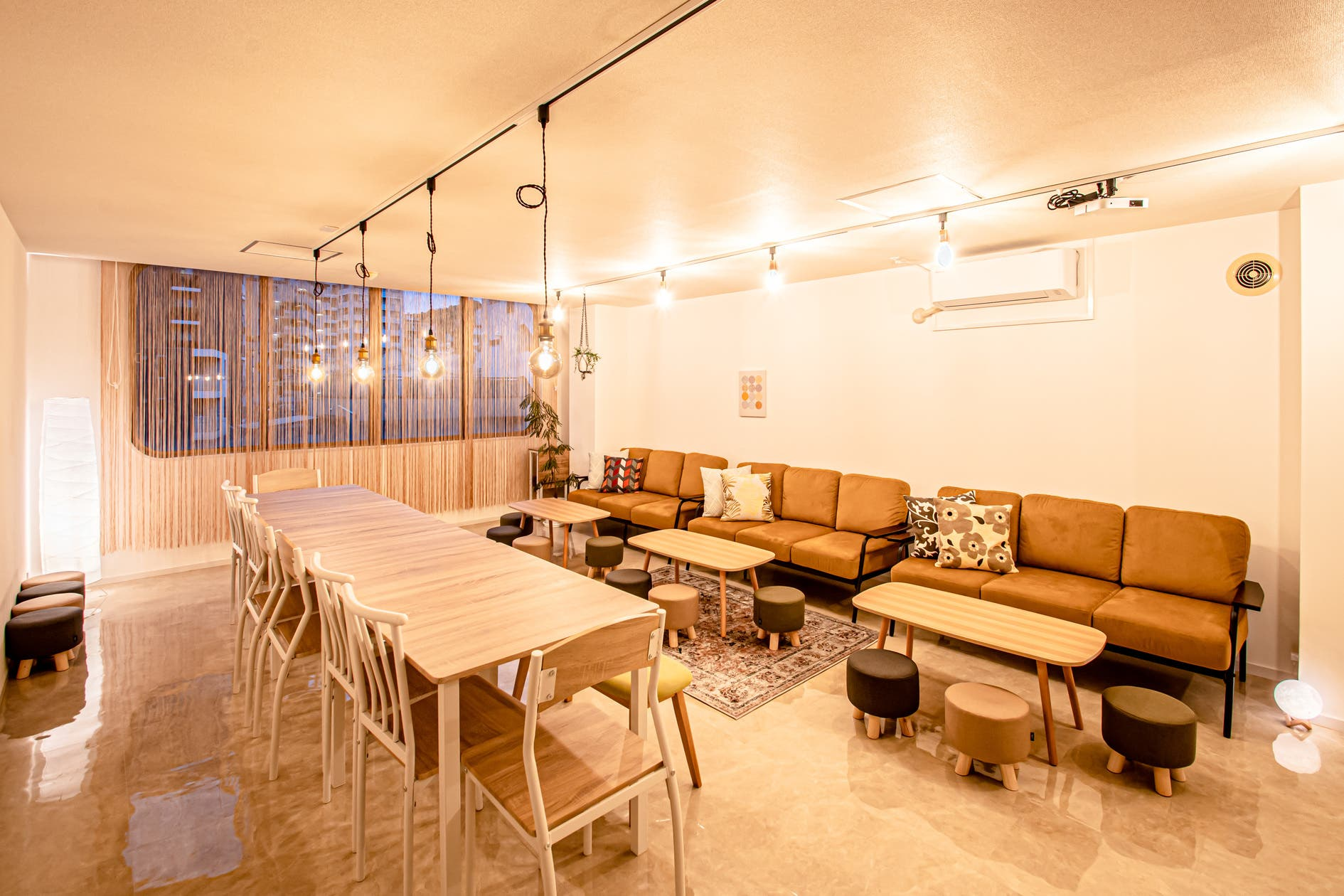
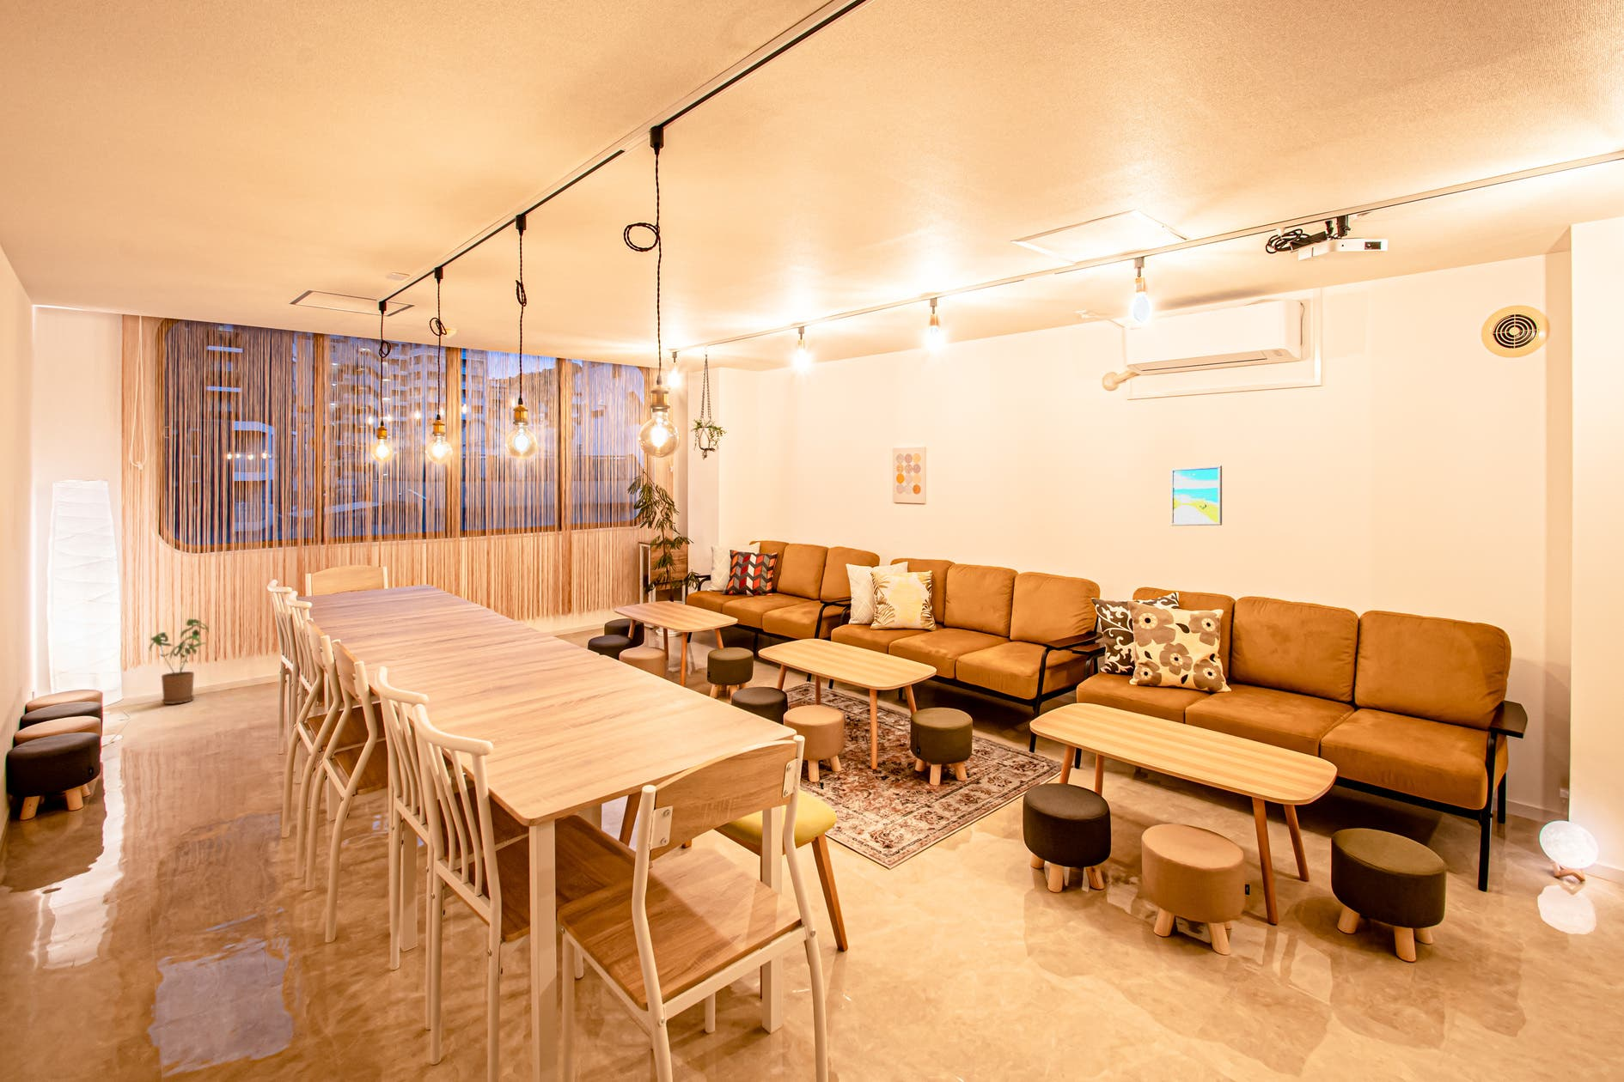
+ house plant (180, 661)
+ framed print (1195, 496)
